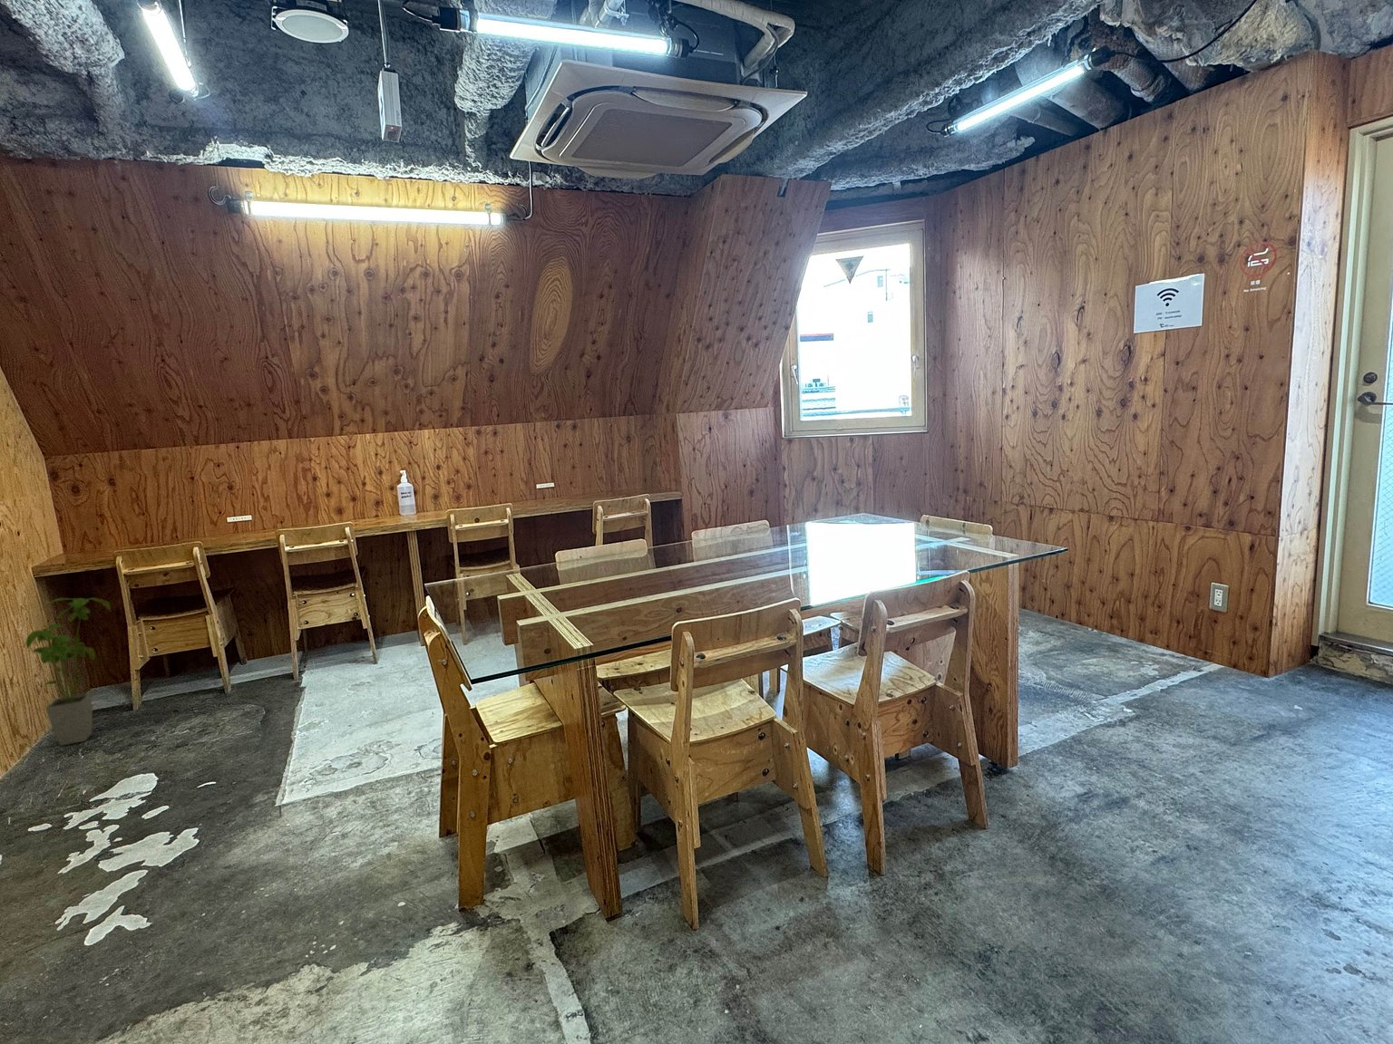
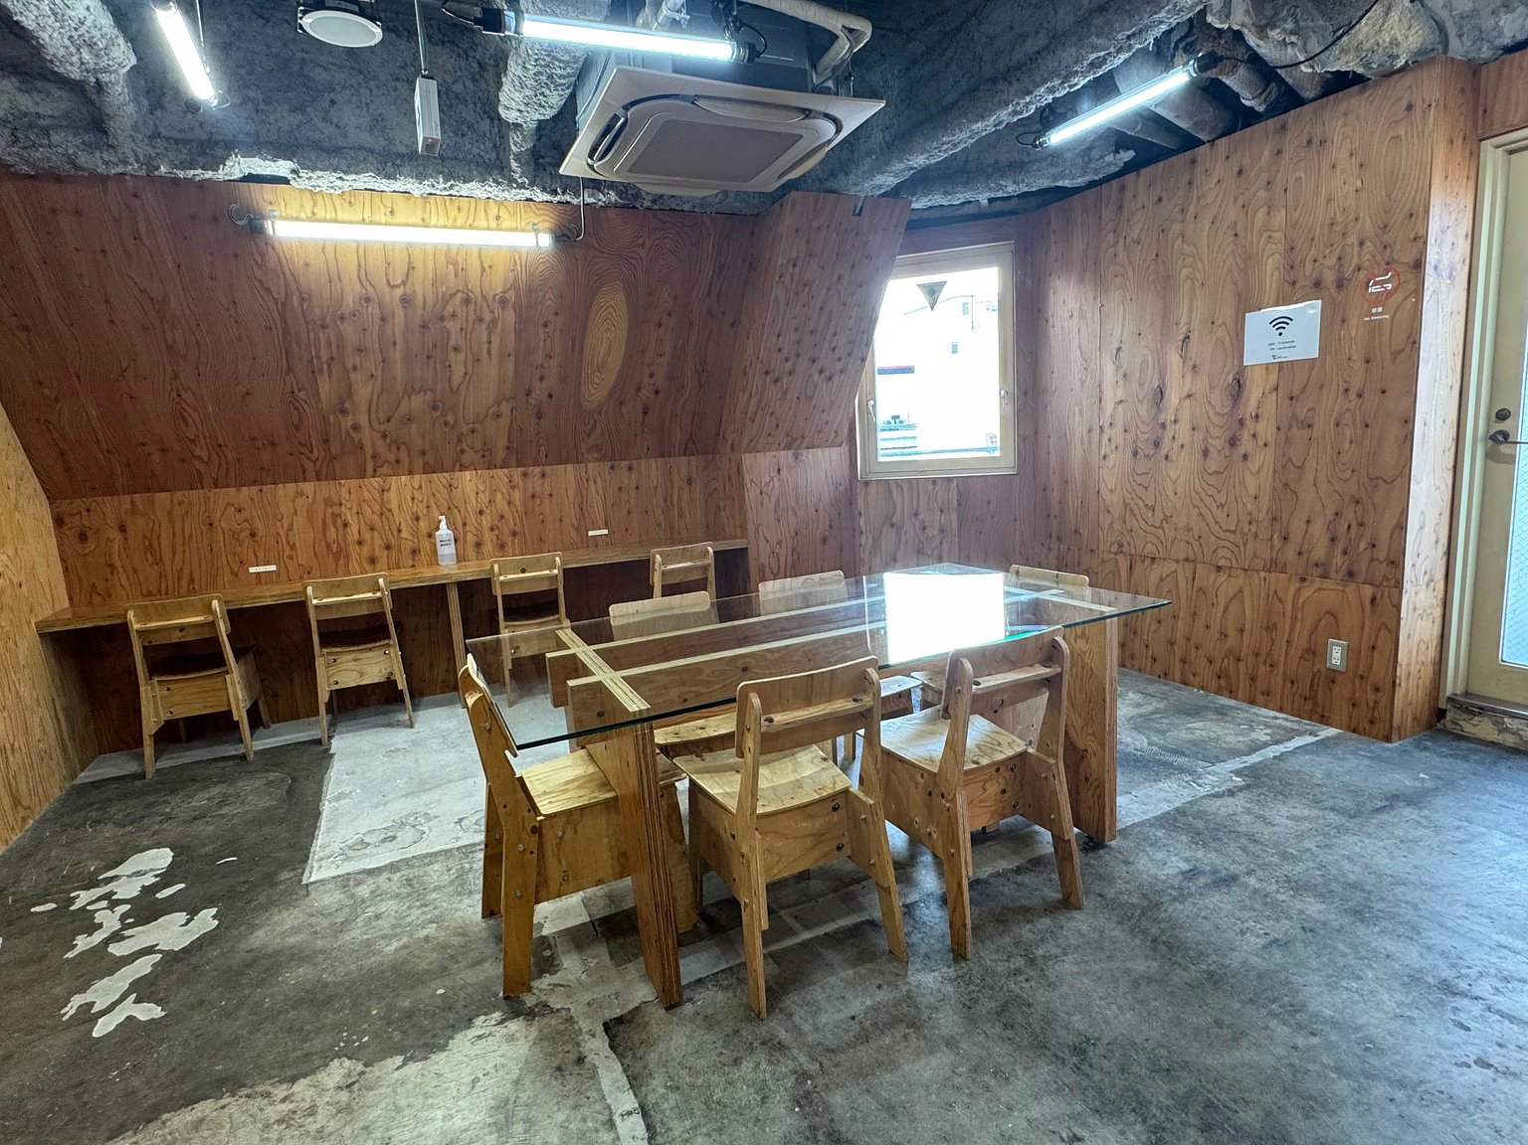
- house plant (75, 667)
